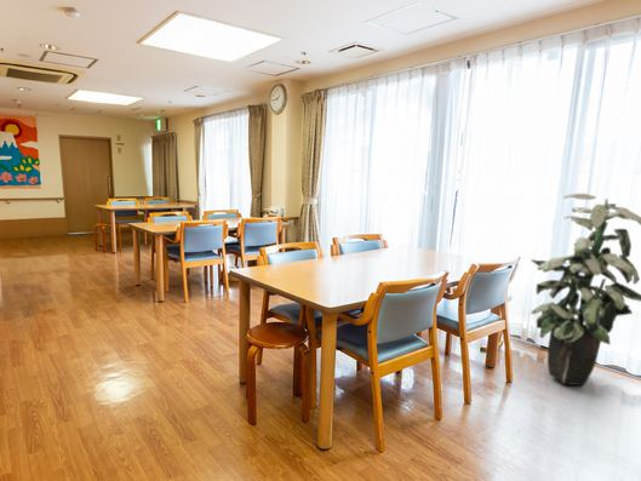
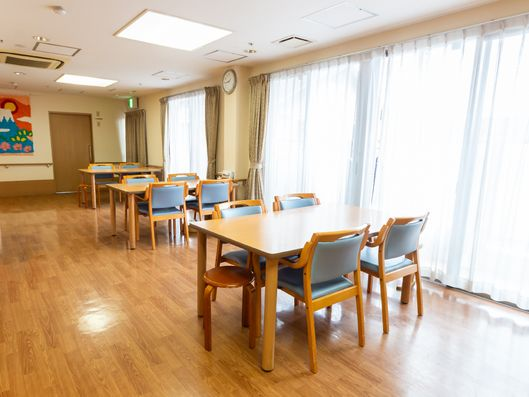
- indoor plant (580, 288)
